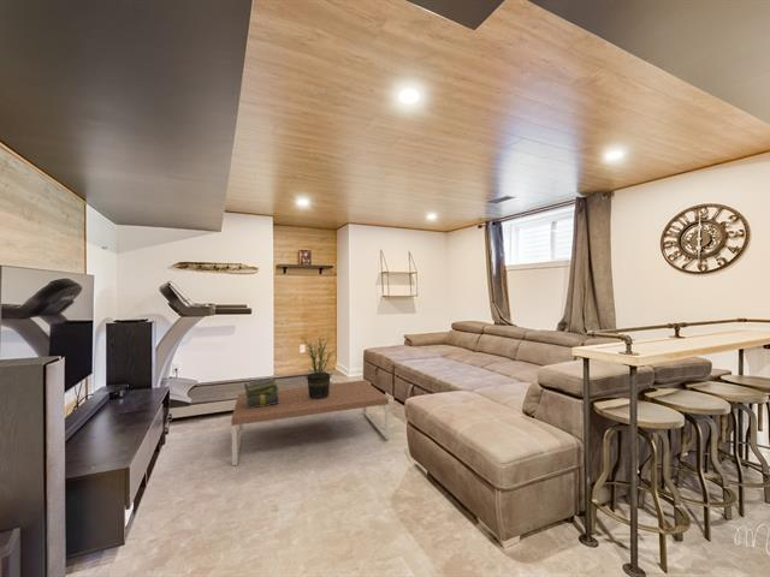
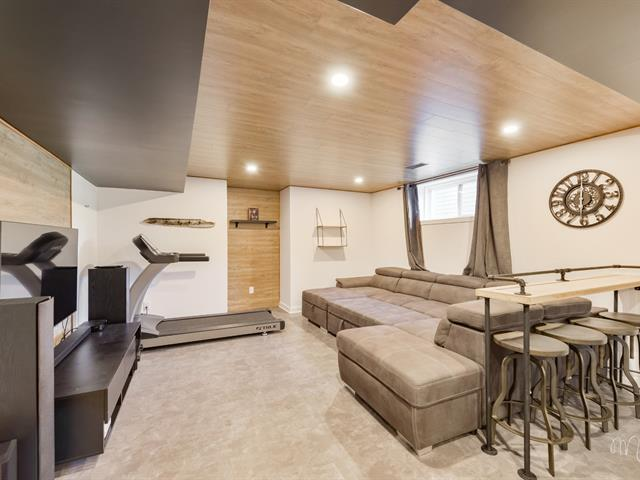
- stack of books (261, 391)
- coffee table (310, 414)
- potted plant (319, 364)
